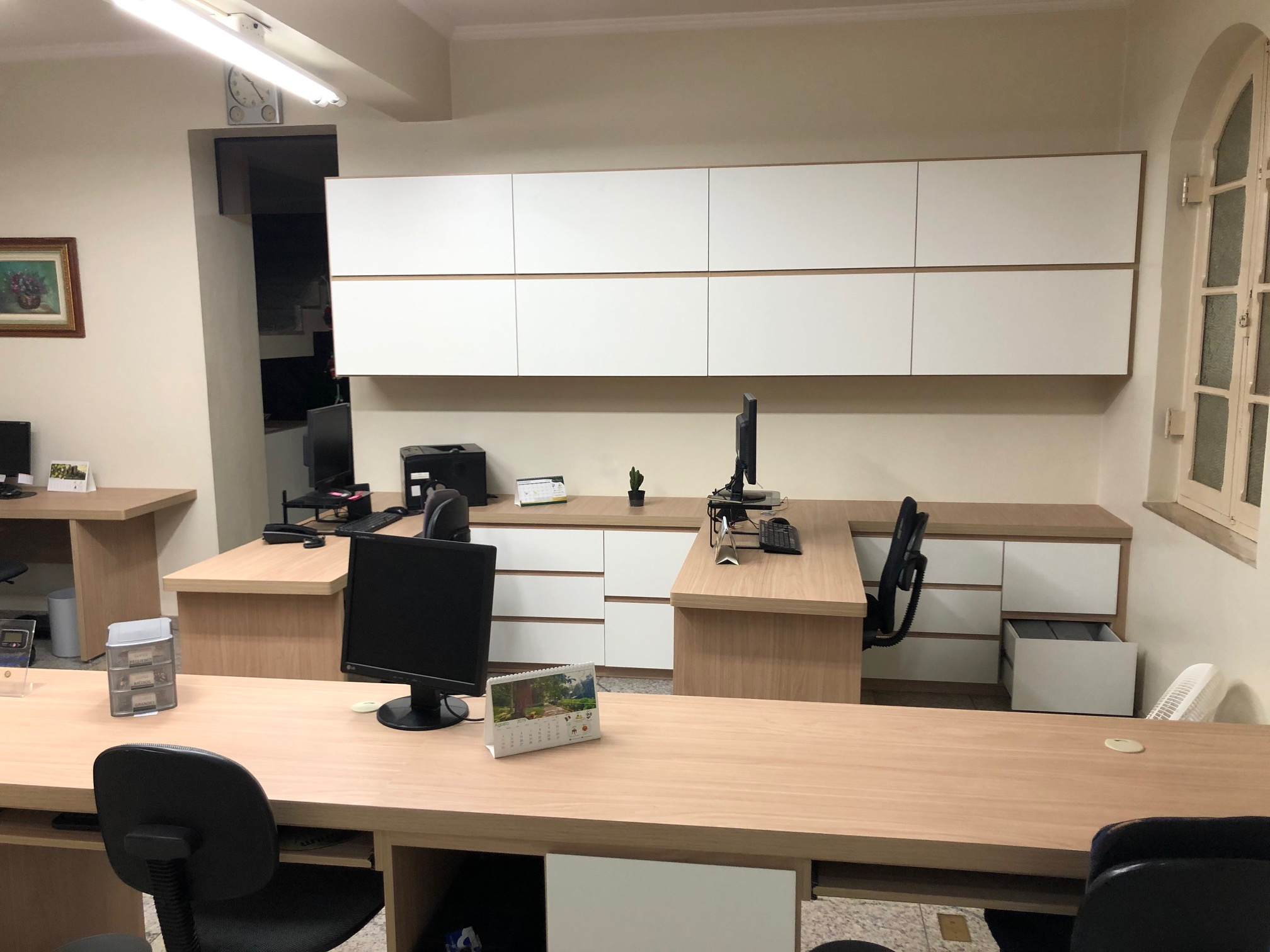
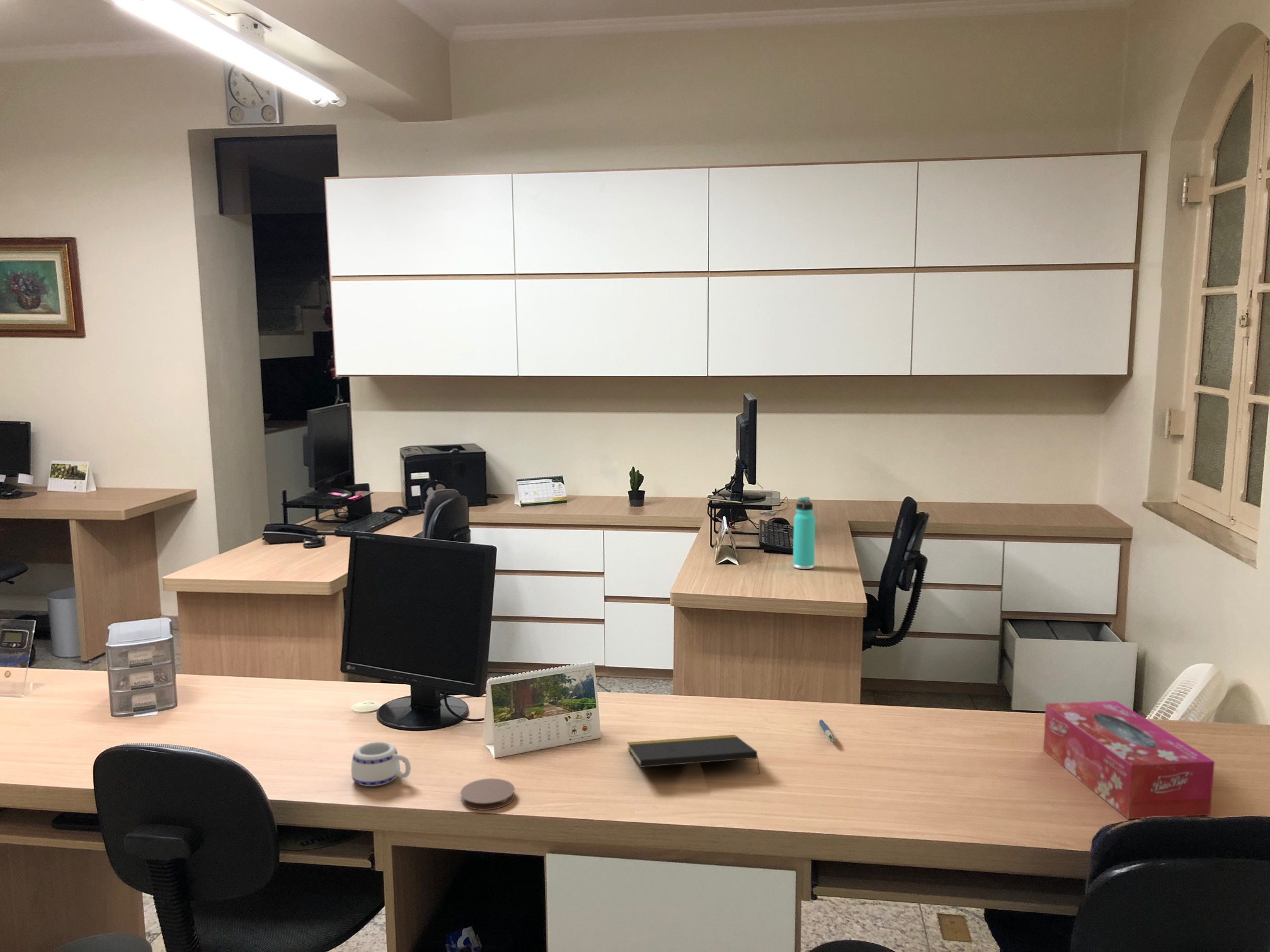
+ pen (827, 730)
+ coaster (488, 794)
+ tissue box (1122, 755)
+ mug (382, 764)
+ thermos bottle (804, 532)
+ notepad (690, 750)
